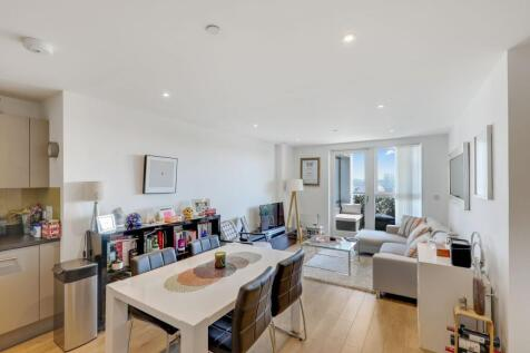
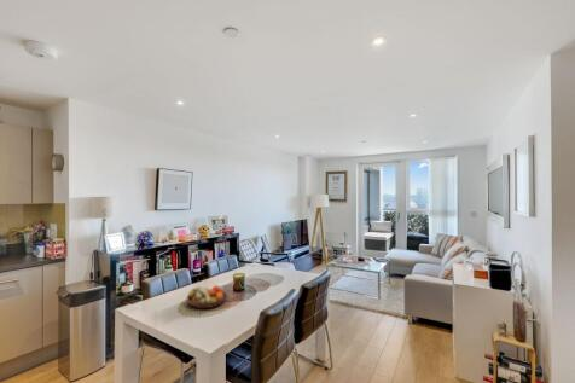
+ fruit bowl (207, 294)
